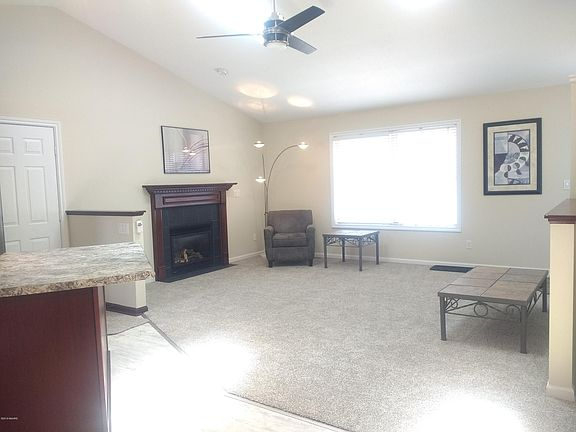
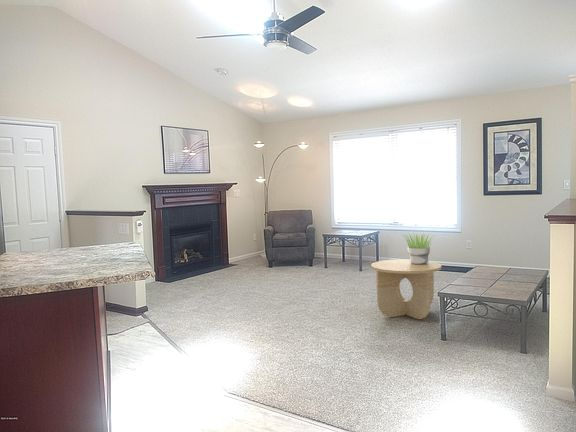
+ side table (400, 292)
+ potted plant (419, 247)
